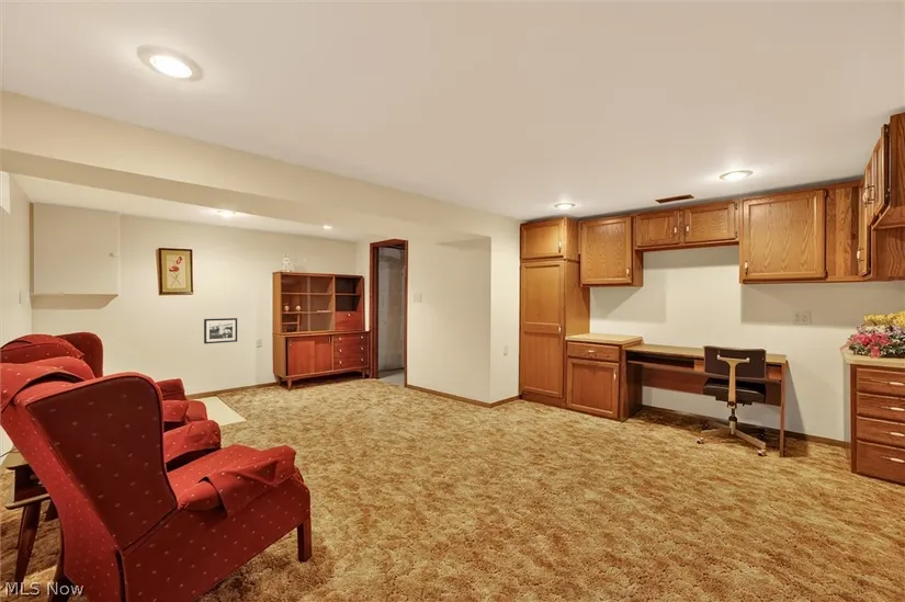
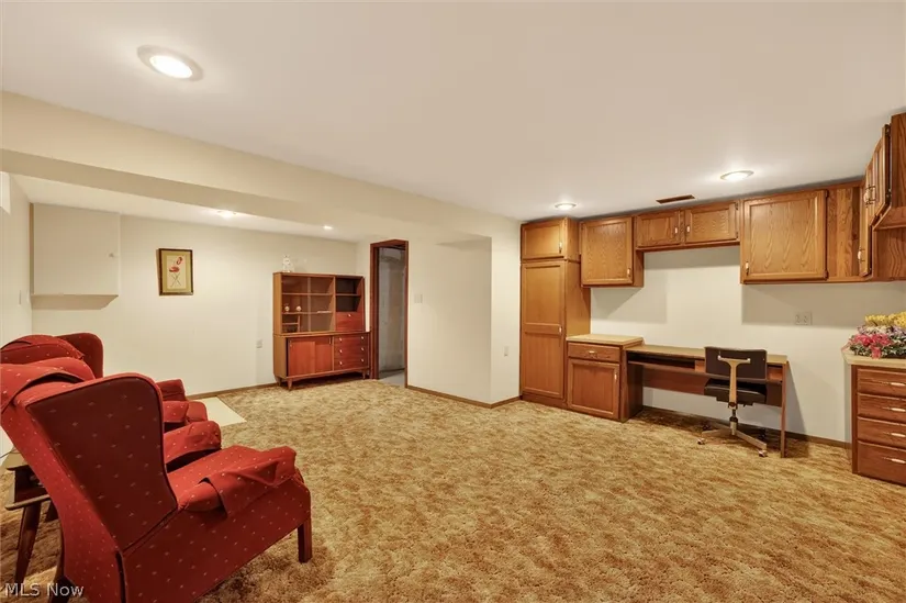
- picture frame (220, 330)
